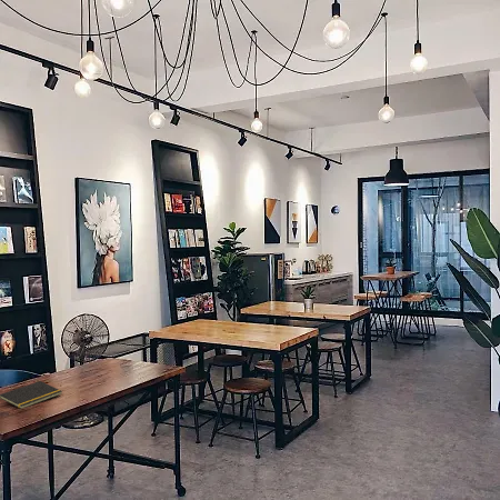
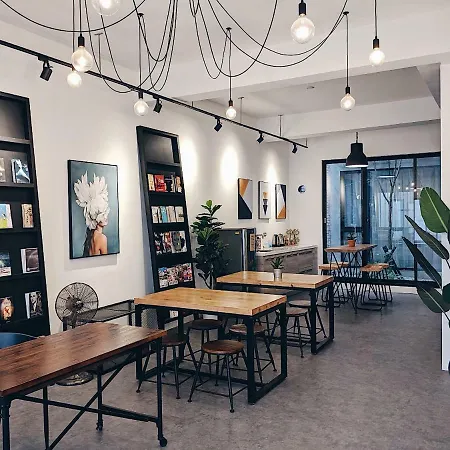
- notepad (31, 393)
